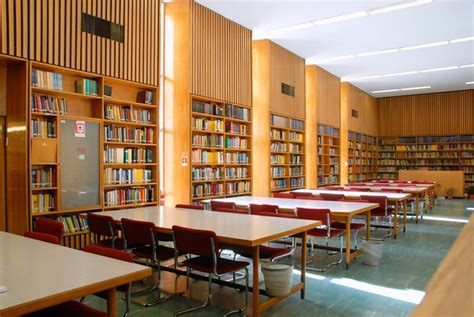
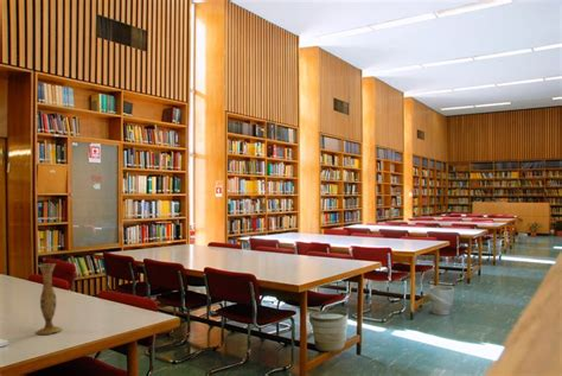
+ vase (49, 298)
